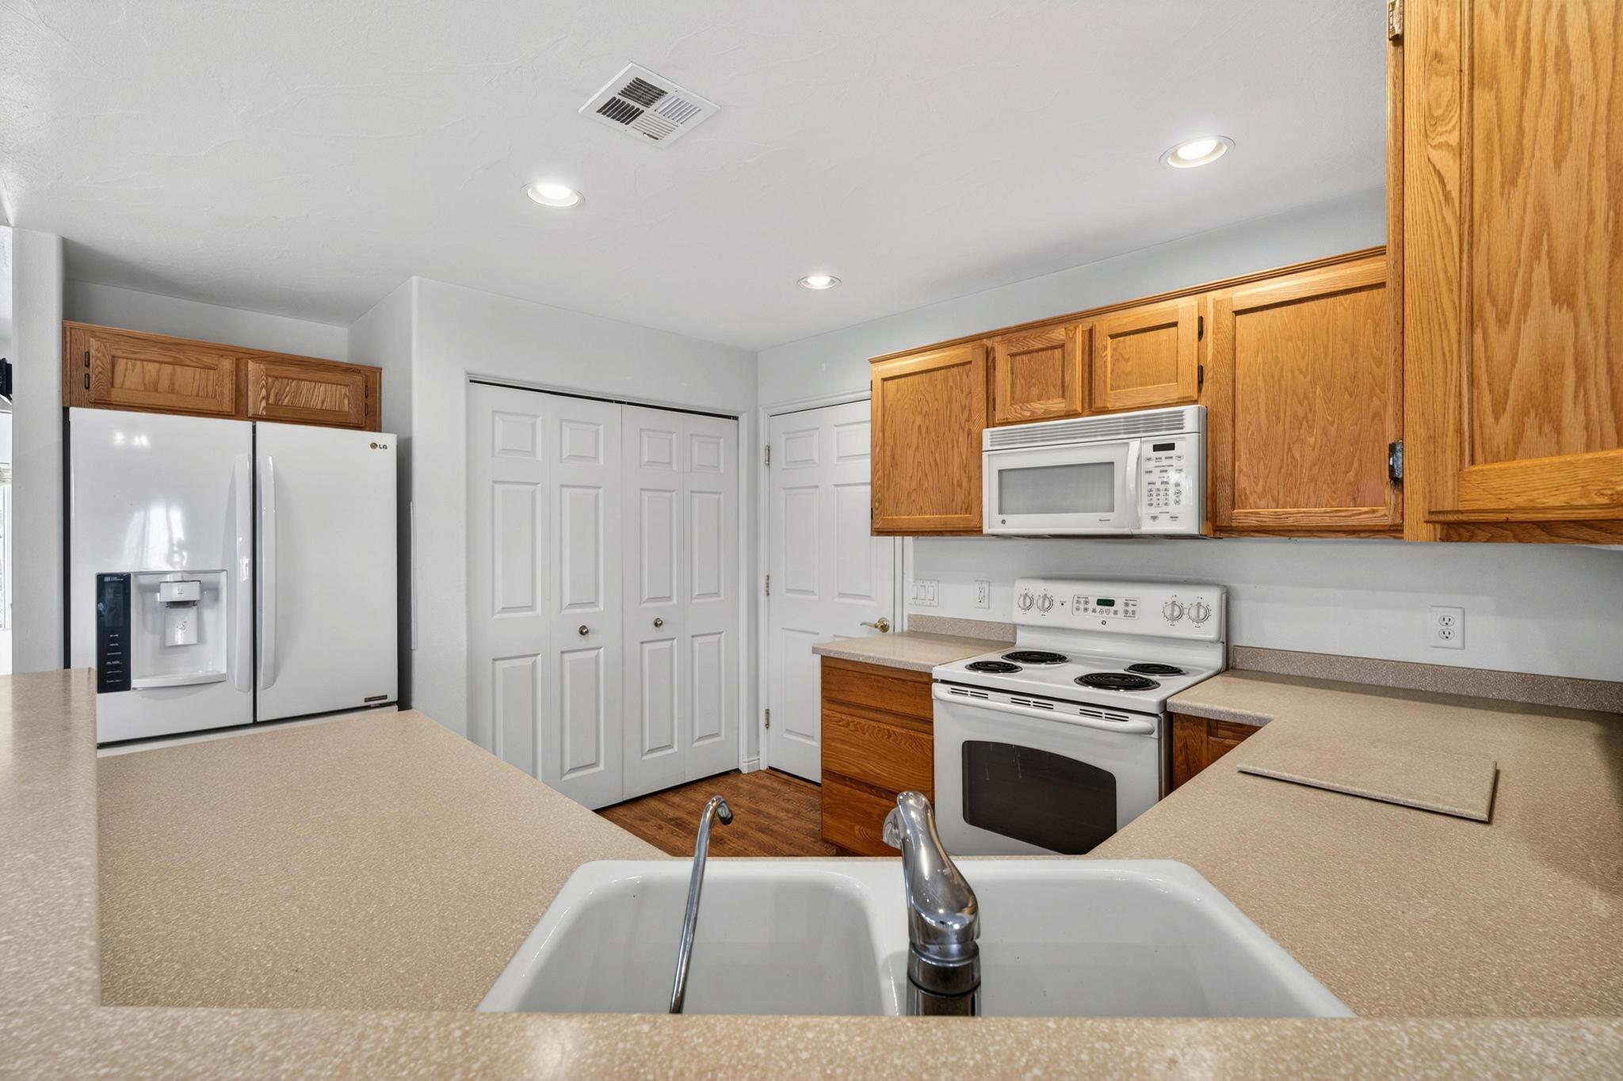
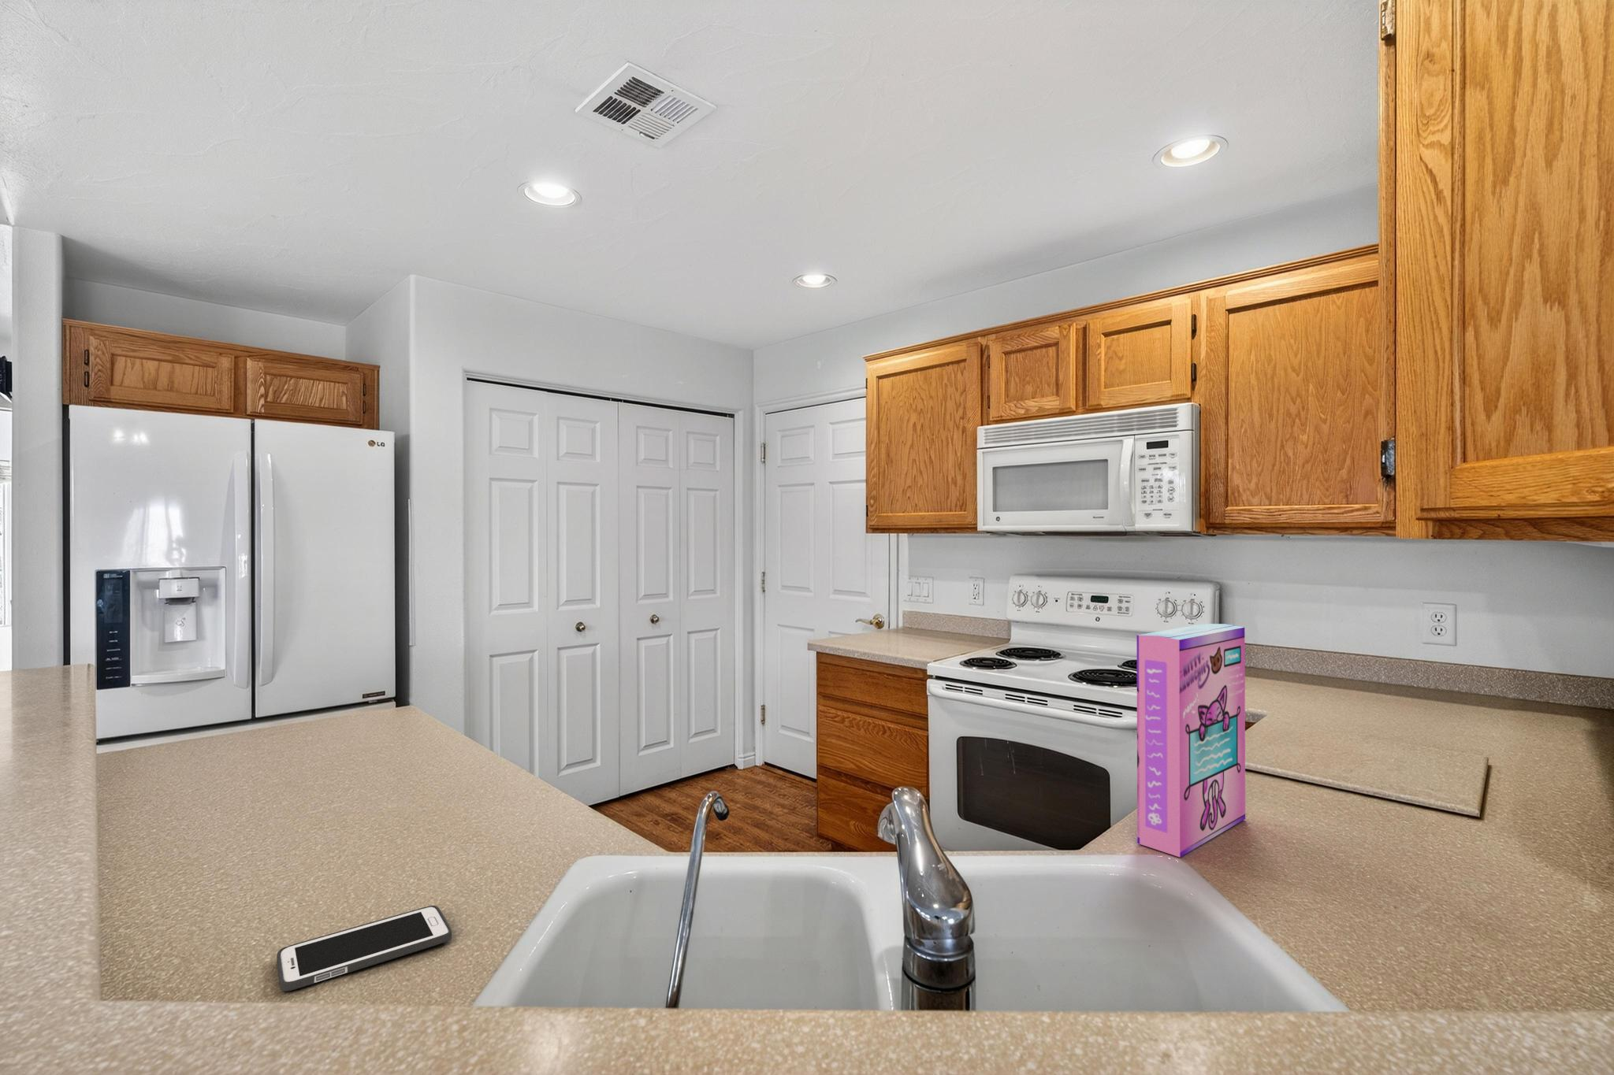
+ cell phone (366, 945)
+ cereal box (1193, 729)
